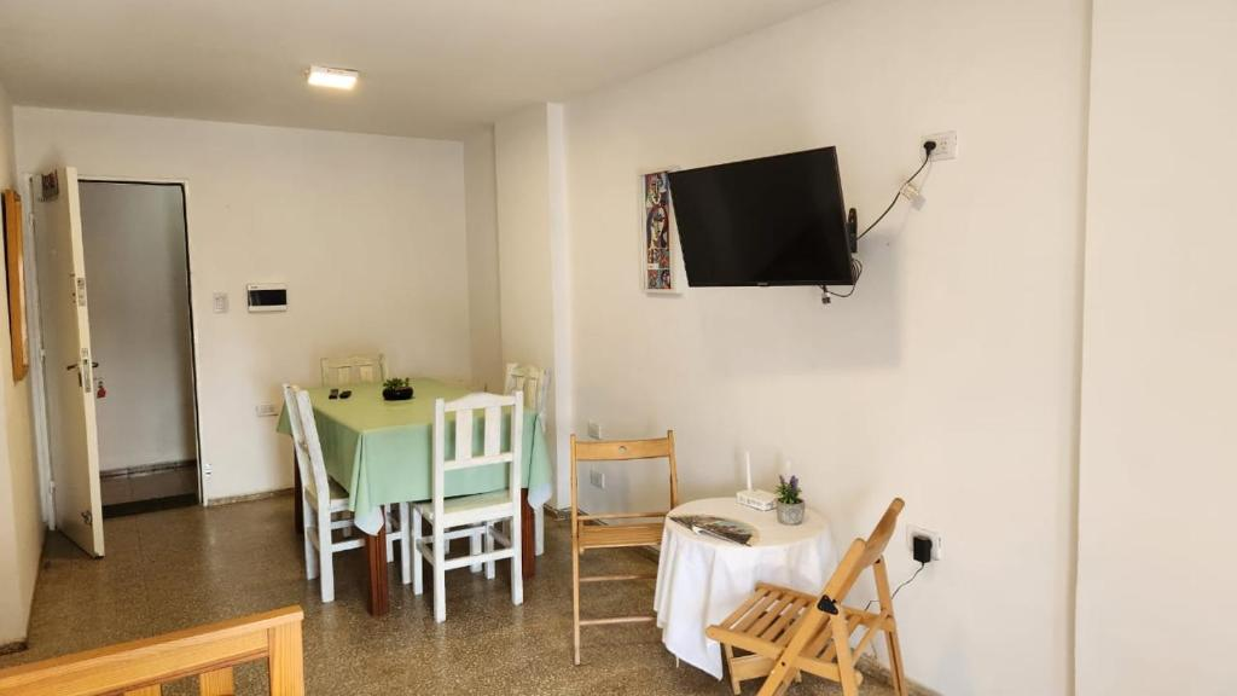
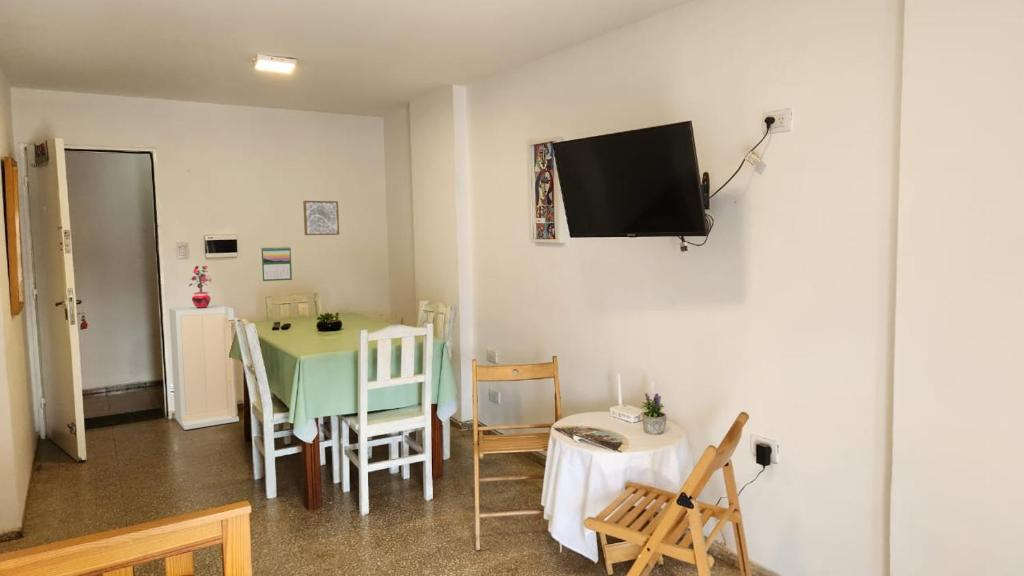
+ wall art (321, 218)
+ potted plant (199, 286)
+ calendar (276, 263)
+ cabinet (204, 364)
